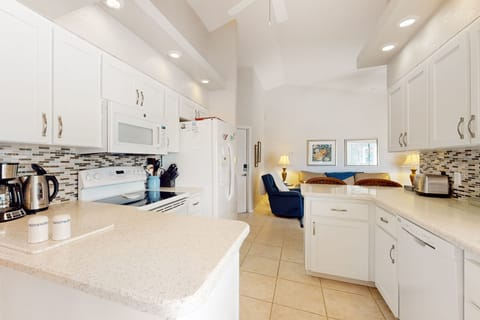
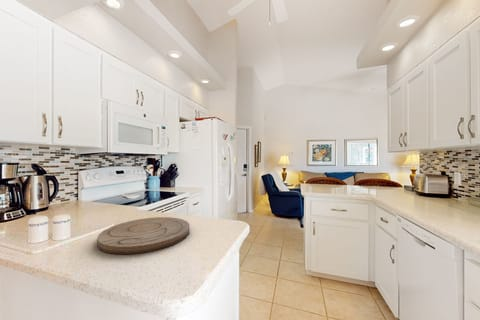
+ cutting board (147, 232)
